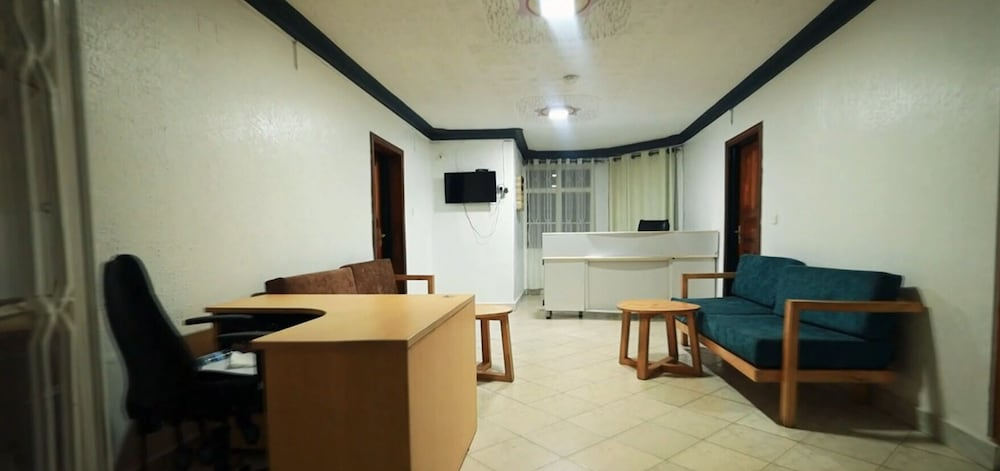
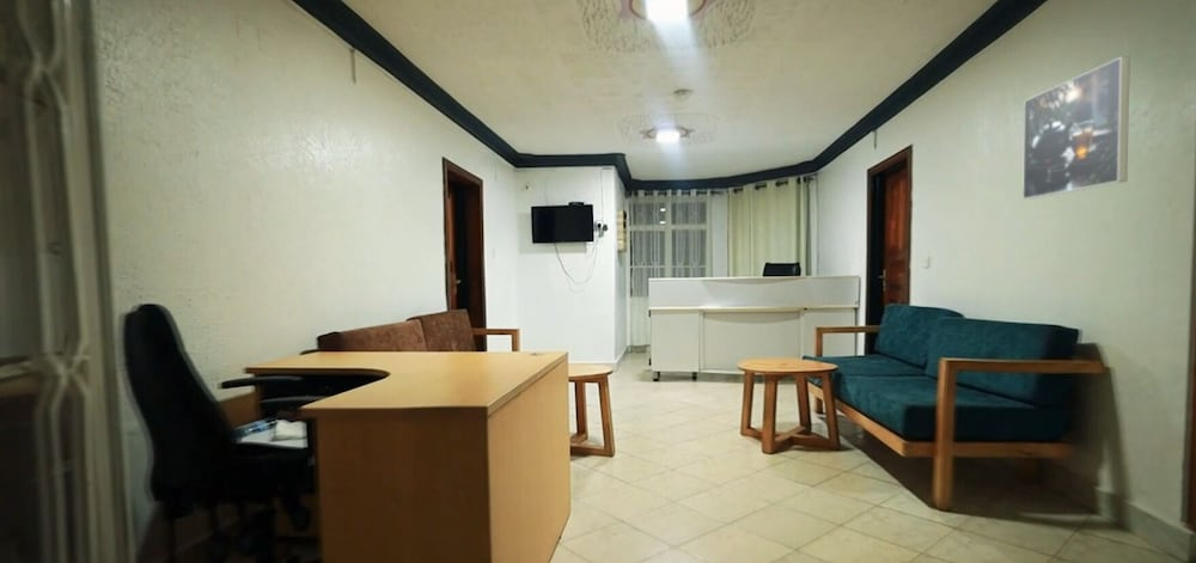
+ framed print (1069, 136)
